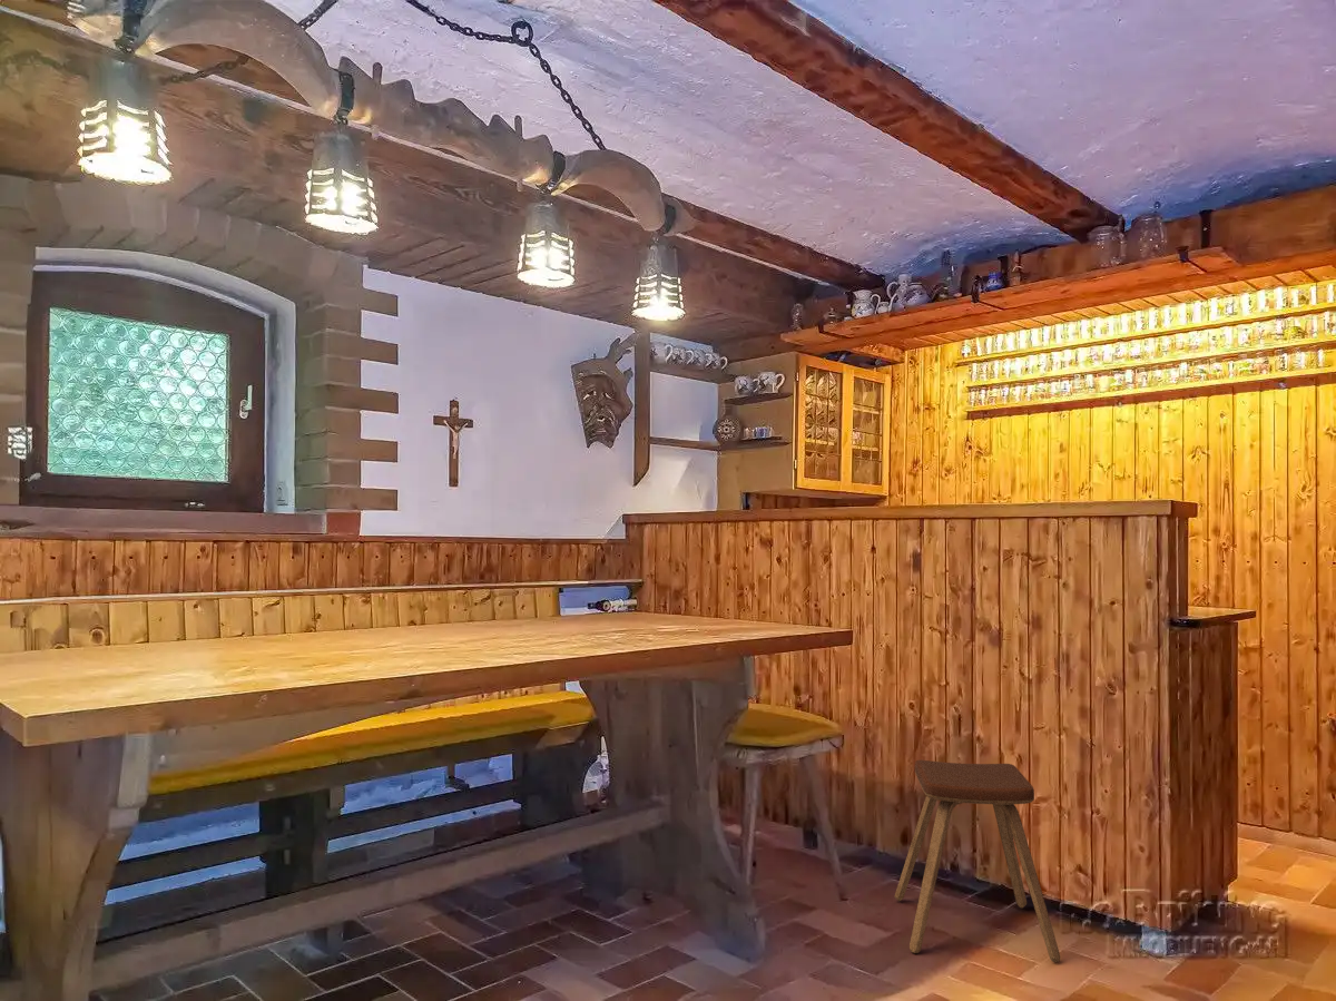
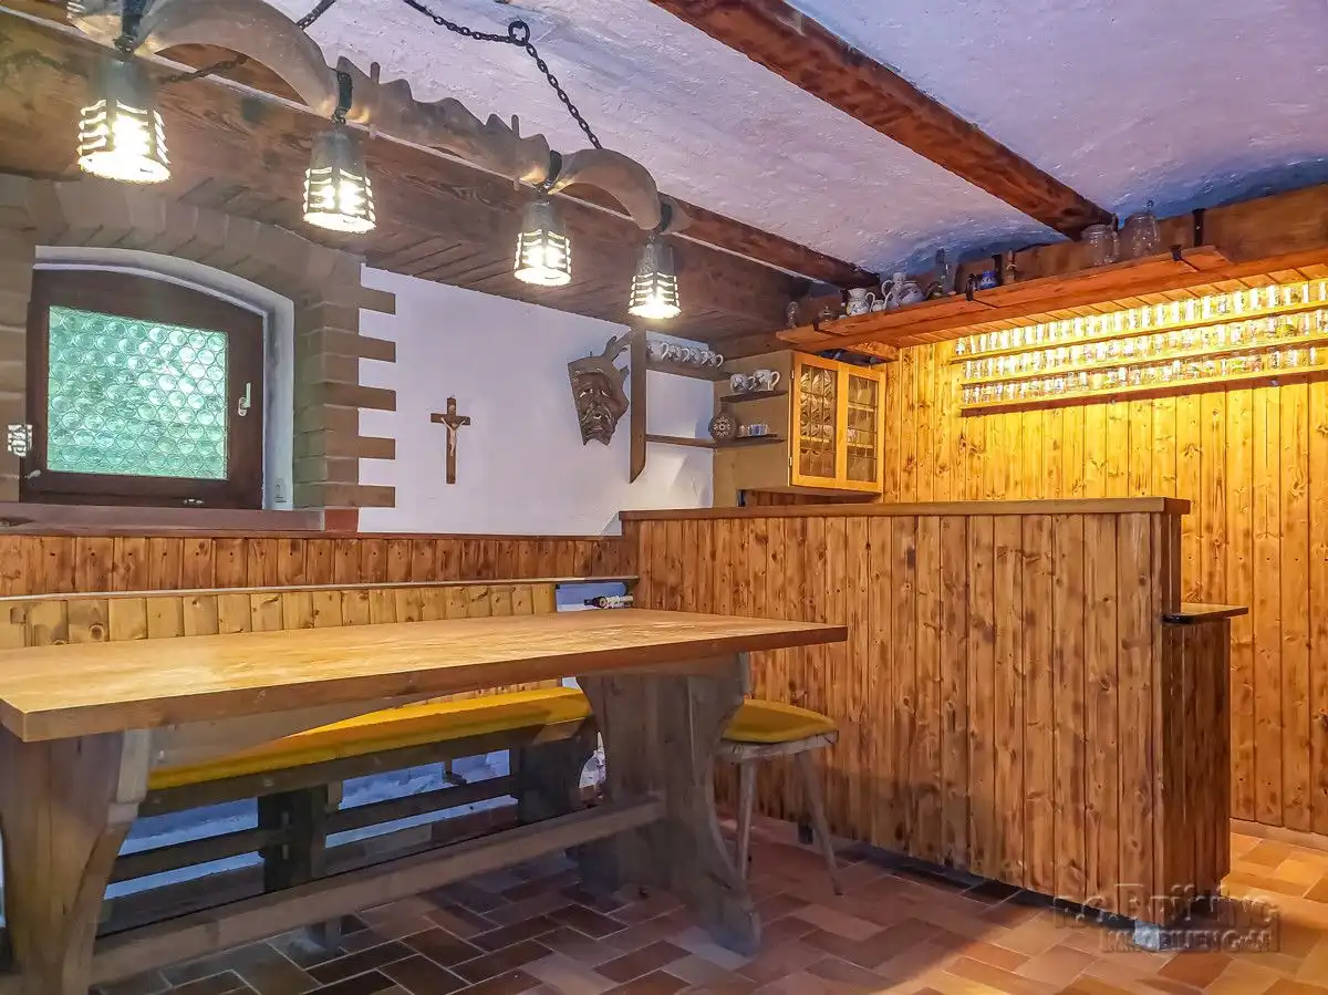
- music stool (943, 846)
